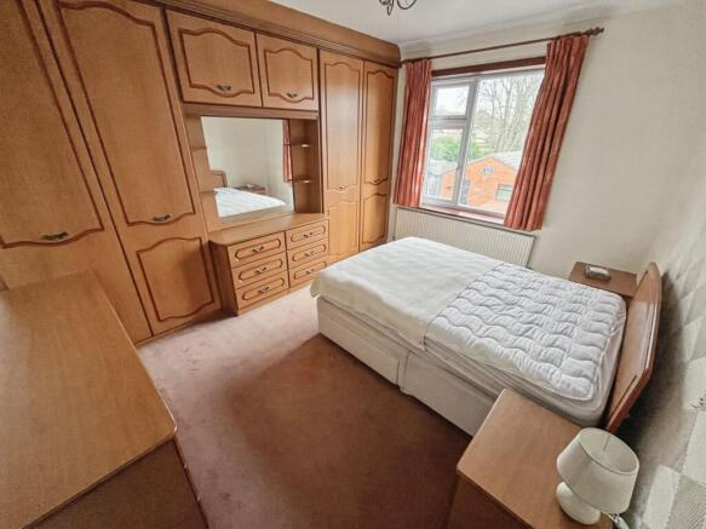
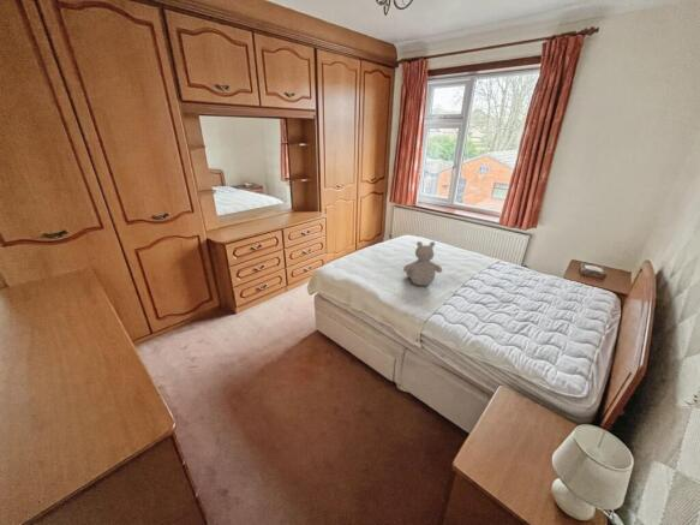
+ teddy bear (421, 261)
